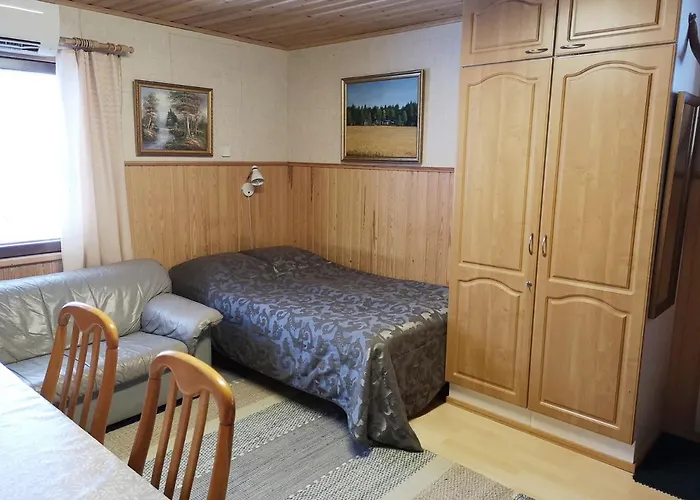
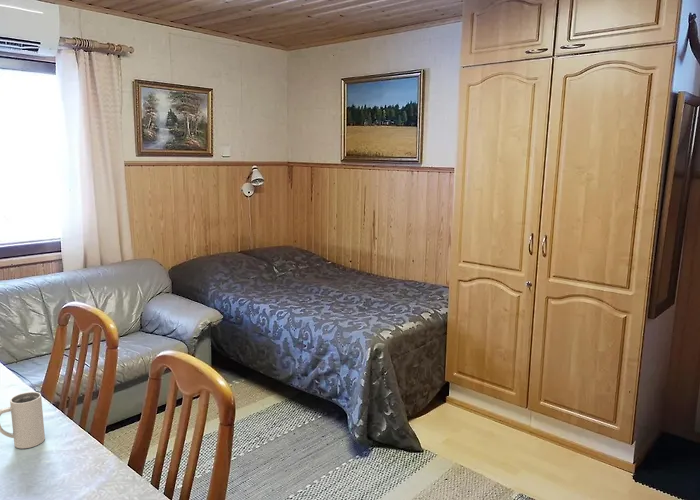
+ mug (20, 421)
